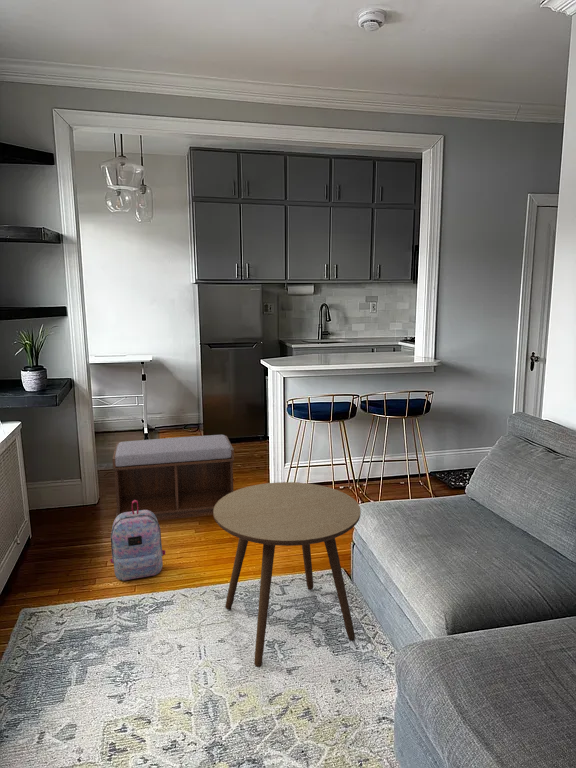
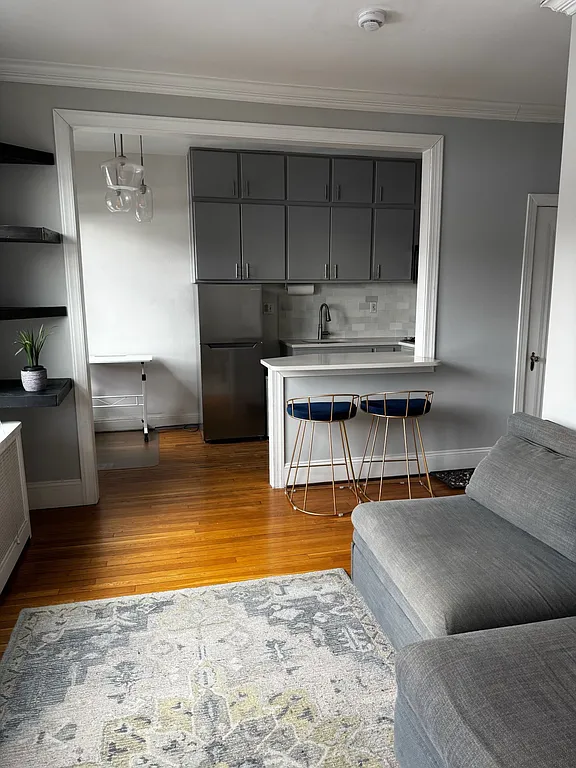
- side table (272, 565)
- bench (175, 476)
- backpack (137, 536)
